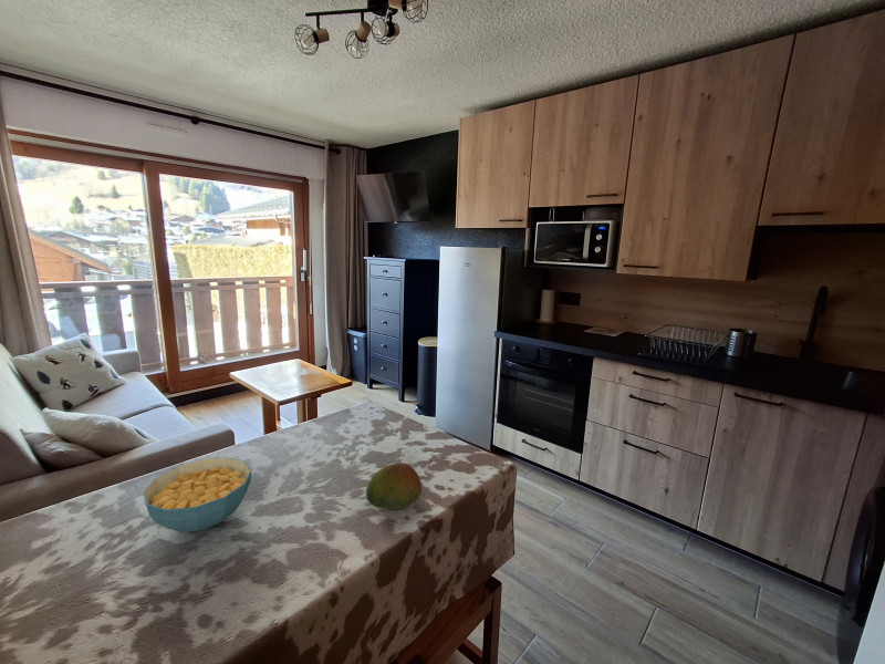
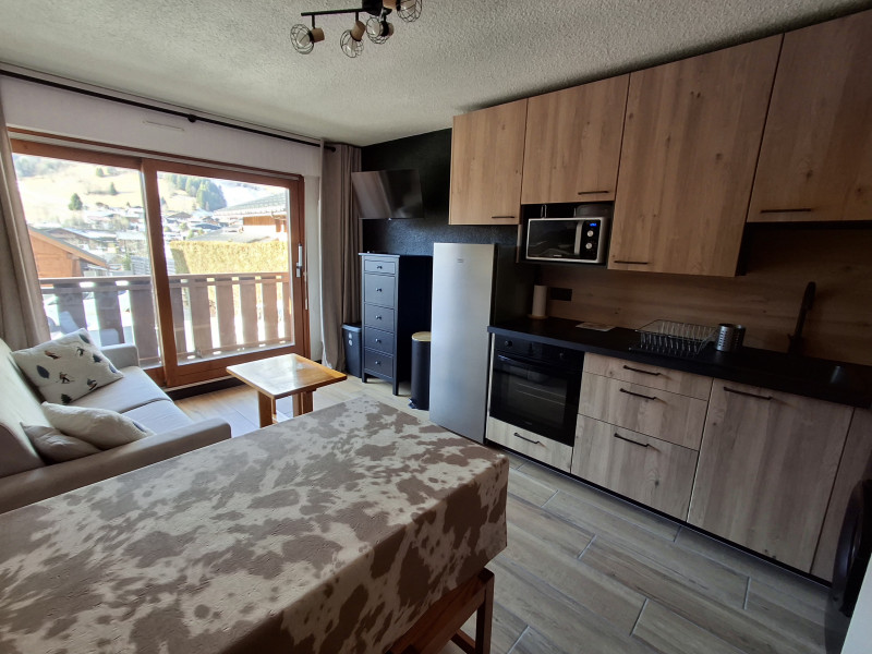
- fruit (393, 486)
- cereal bowl (201, 500)
